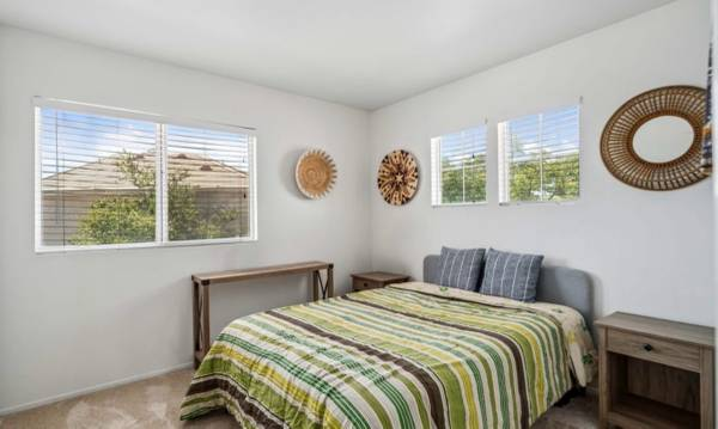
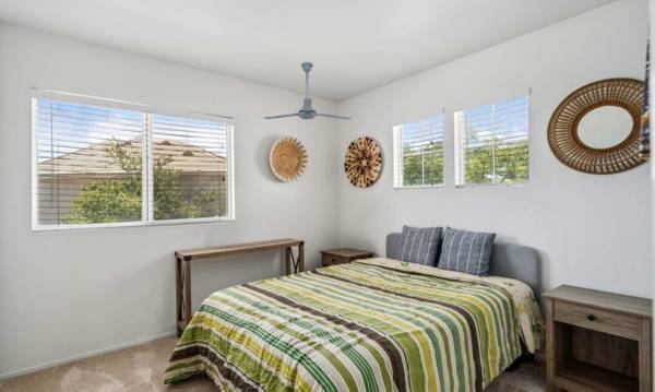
+ ceiling fan (307, 86)
